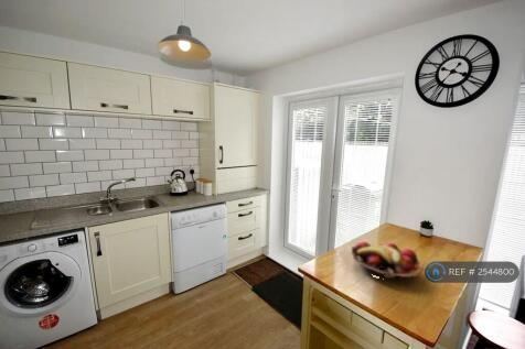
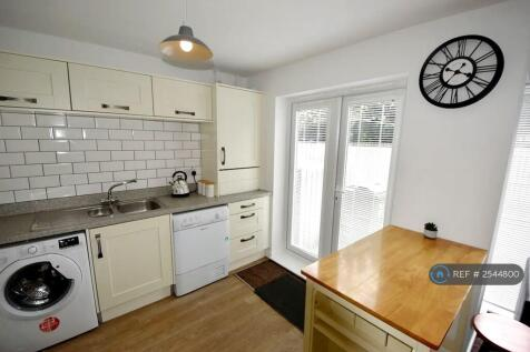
- fruit basket (385, 257)
